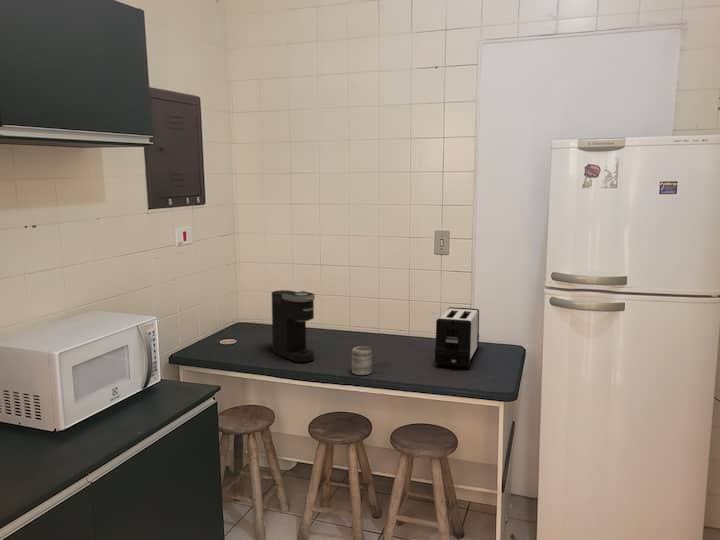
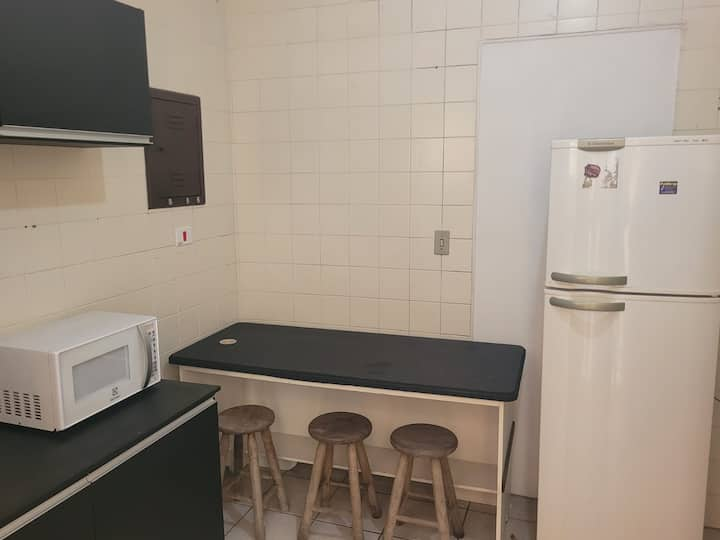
- toaster (458, 335)
- coffee maker (293, 323)
- mug (362, 358)
